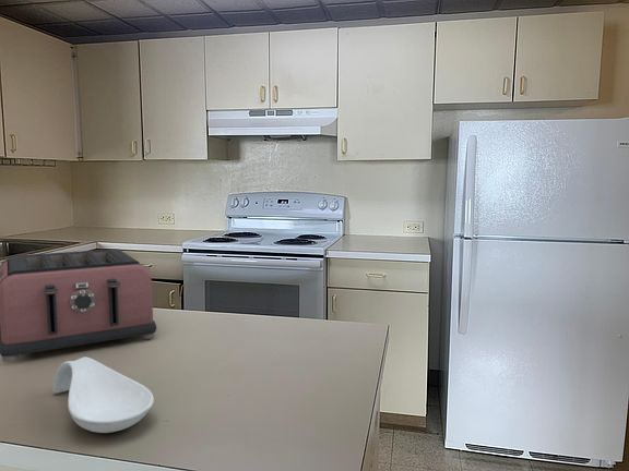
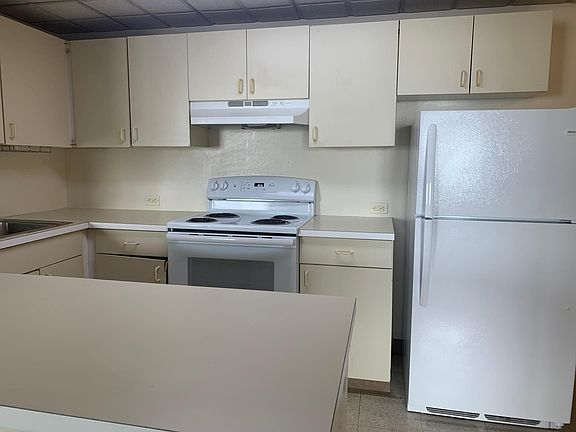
- toaster (74, 295)
- spoon rest (94, 390)
